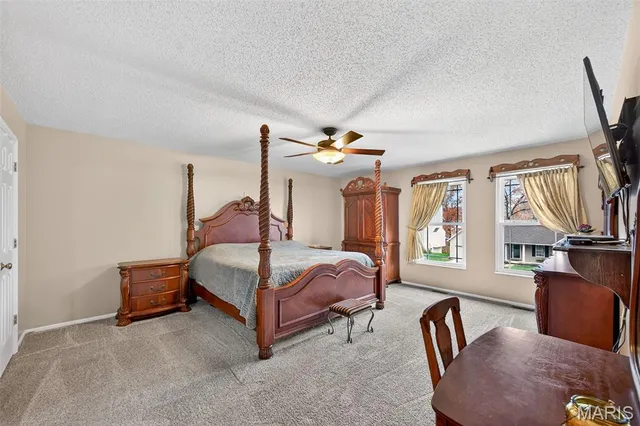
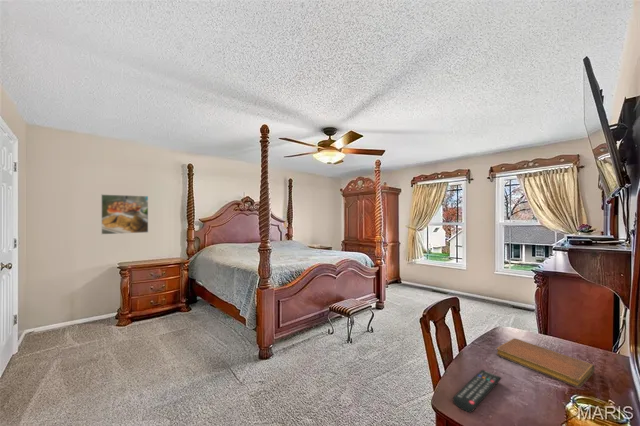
+ notebook (542, 359)
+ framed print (125, 214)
+ remote control (478, 389)
